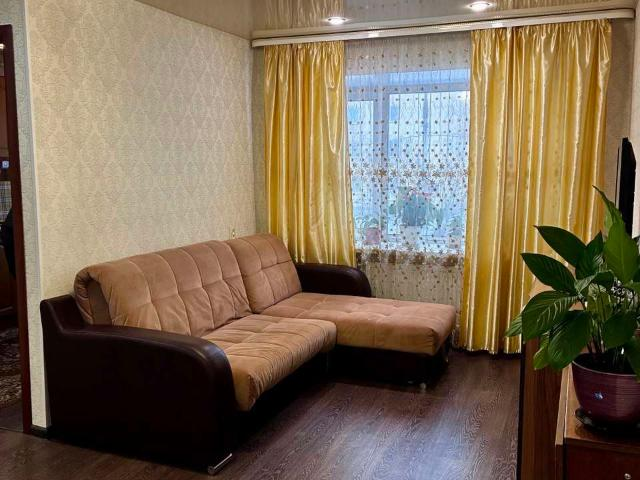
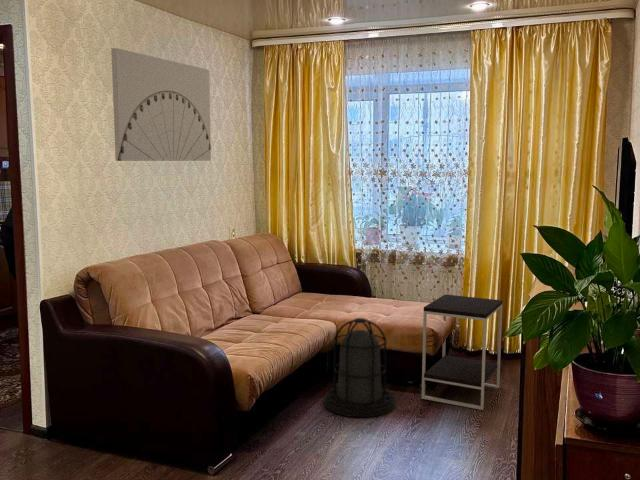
+ side table (458, 357)
+ wall art (166, 111)
+ lantern (359, 361)
